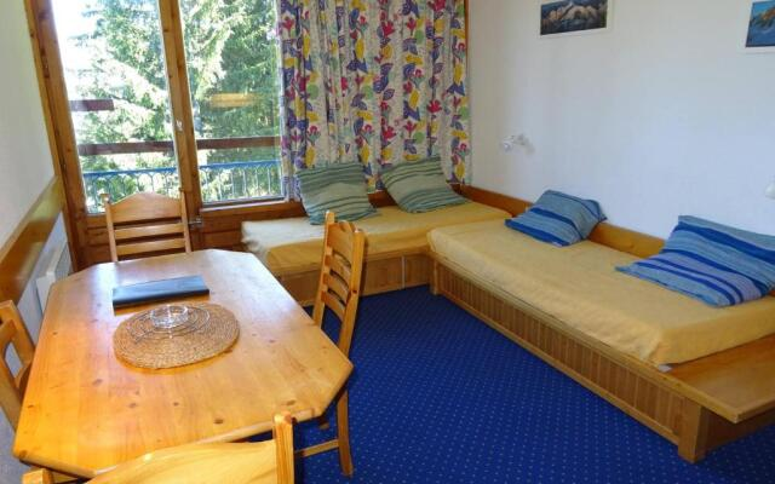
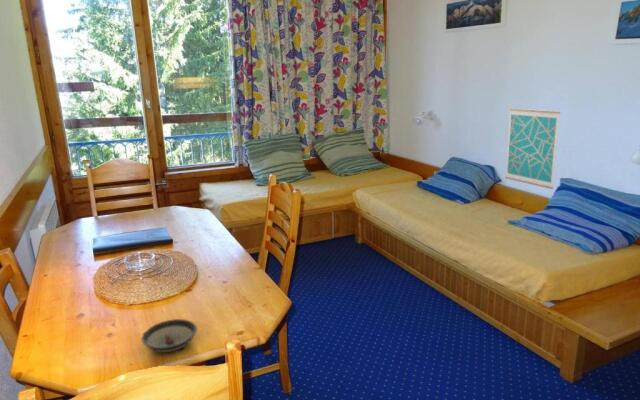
+ saucer (170, 338)
+ wall art (530, 147)
